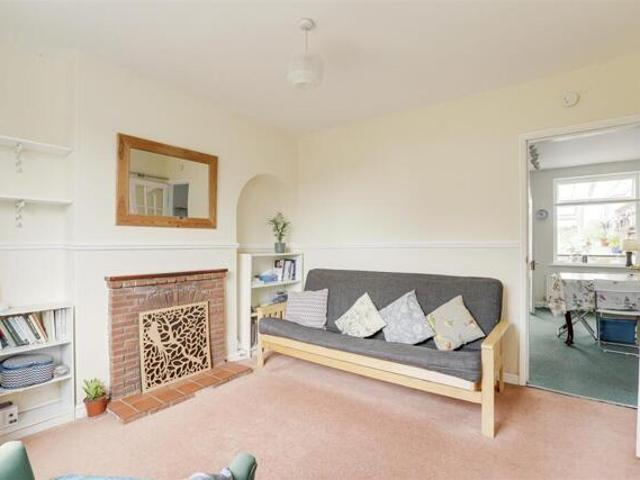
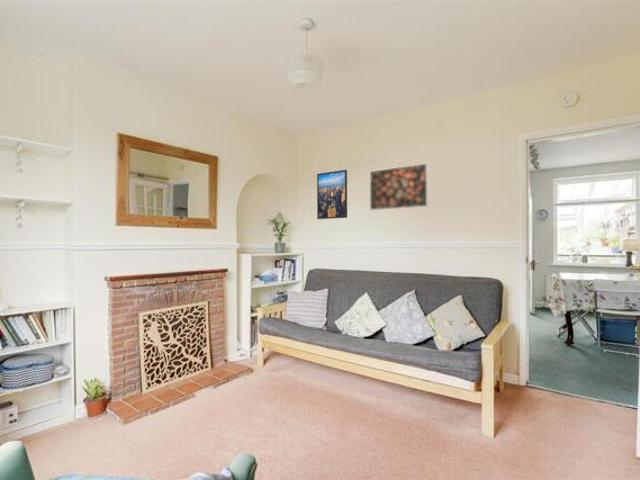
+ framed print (397, 188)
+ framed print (331, 195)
